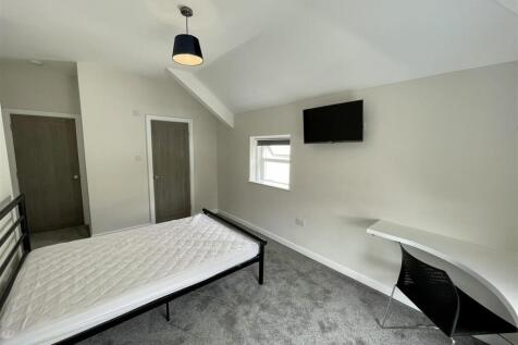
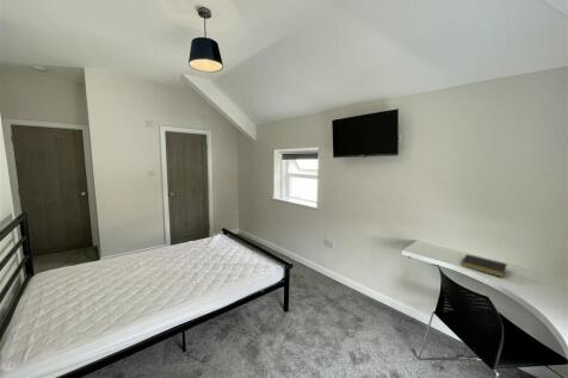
+ notepad (482, 264)
